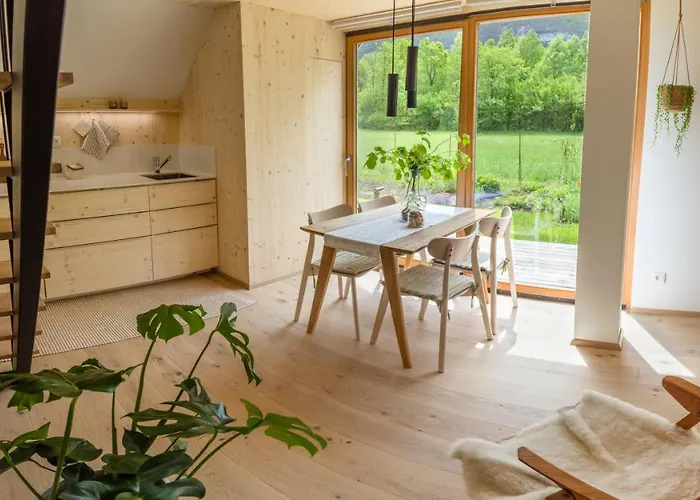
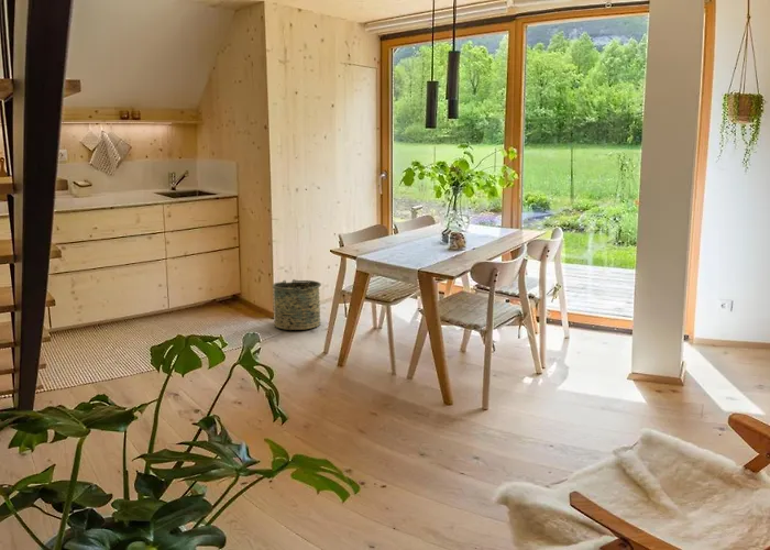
+ bucket (297, 304)
